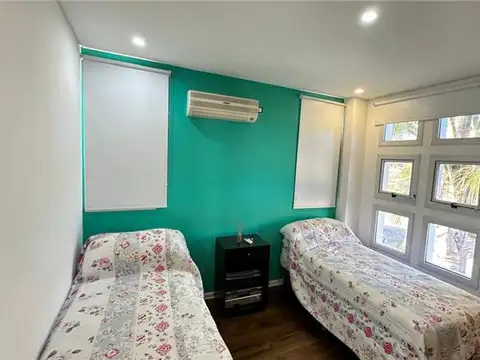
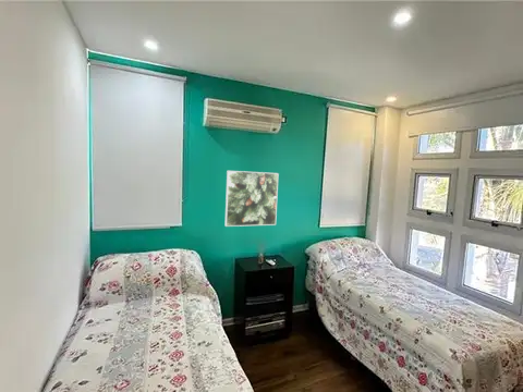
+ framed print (252, 198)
